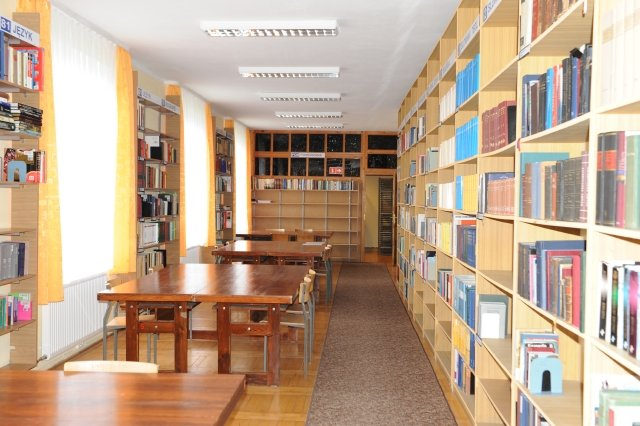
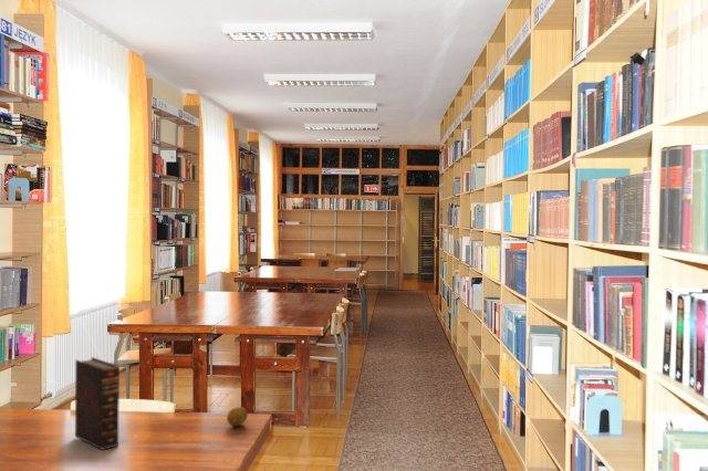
+ fruit (237, 416)
+ bible (96, 401)
